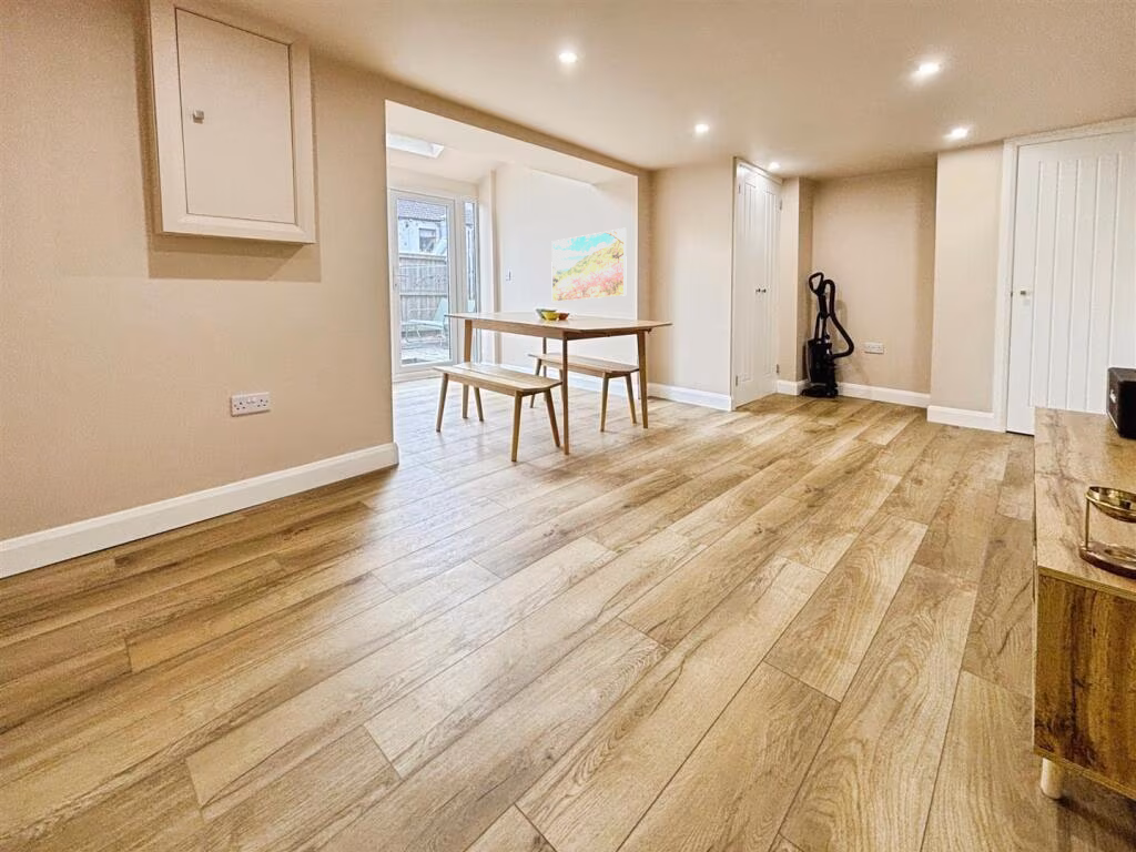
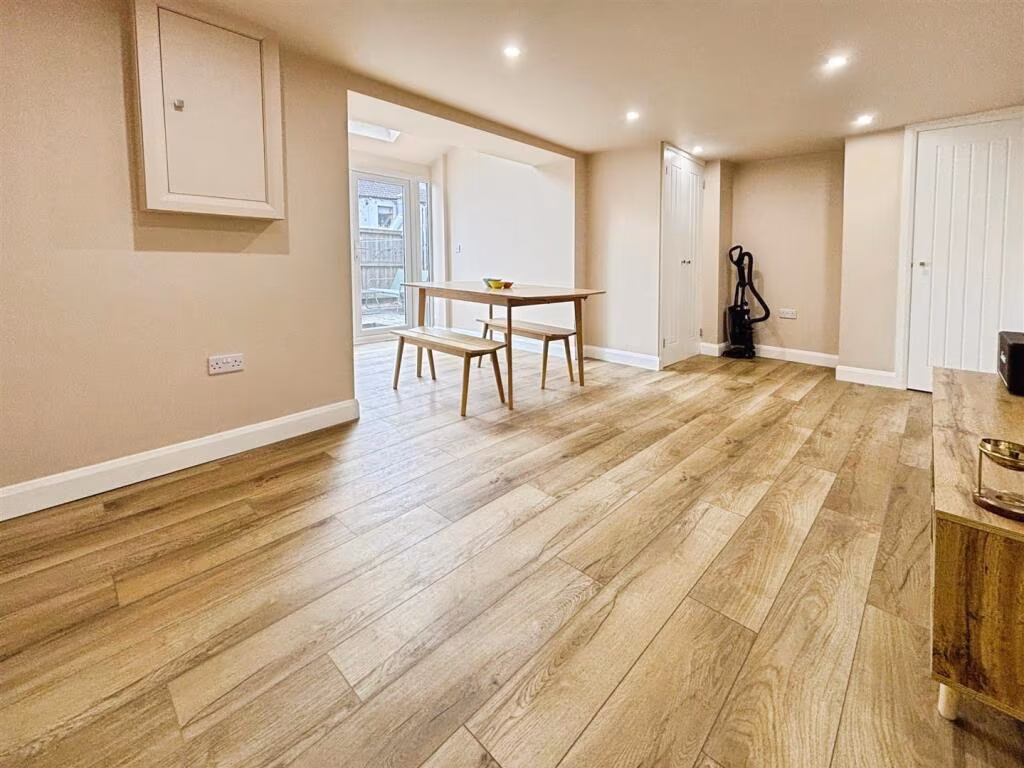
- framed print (587, 266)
